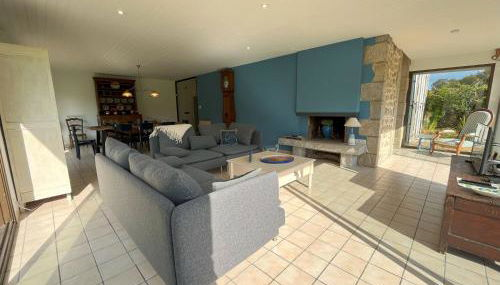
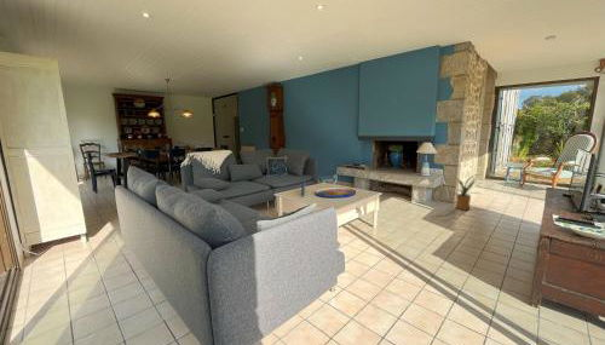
+ house plant (463, 190)
